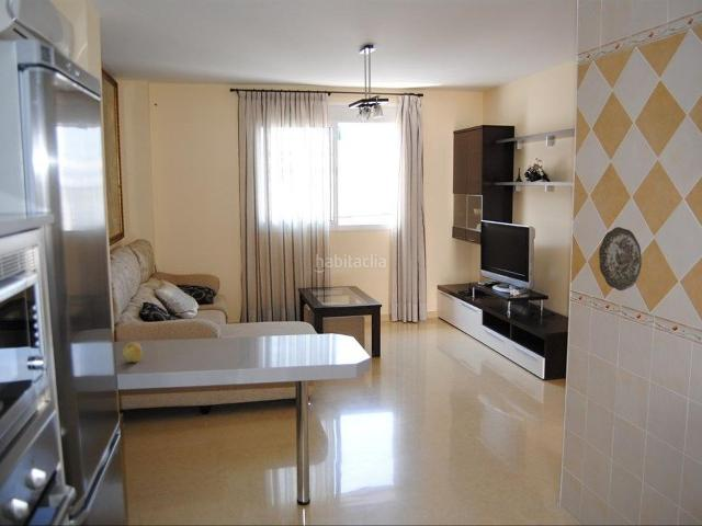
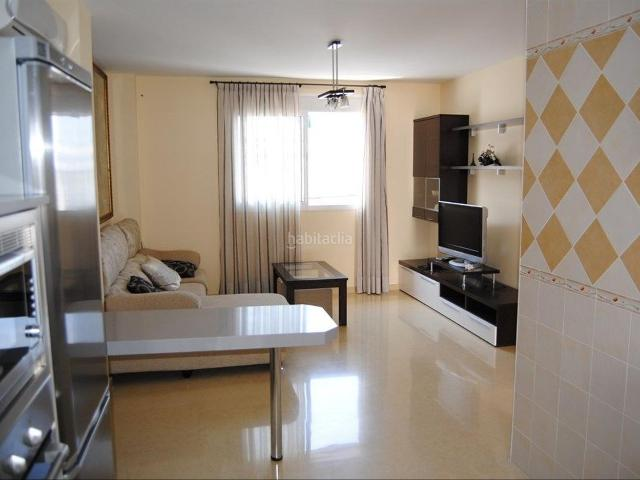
- decorative plate (621, 259)
- apple (133, 352)
